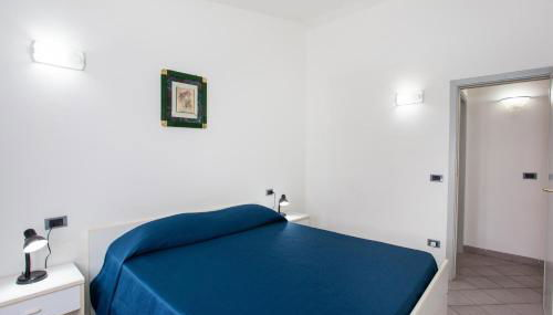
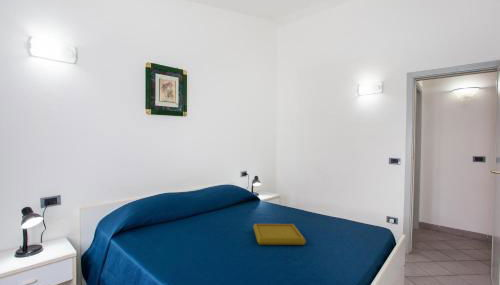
+ serving tray (277, 233)
